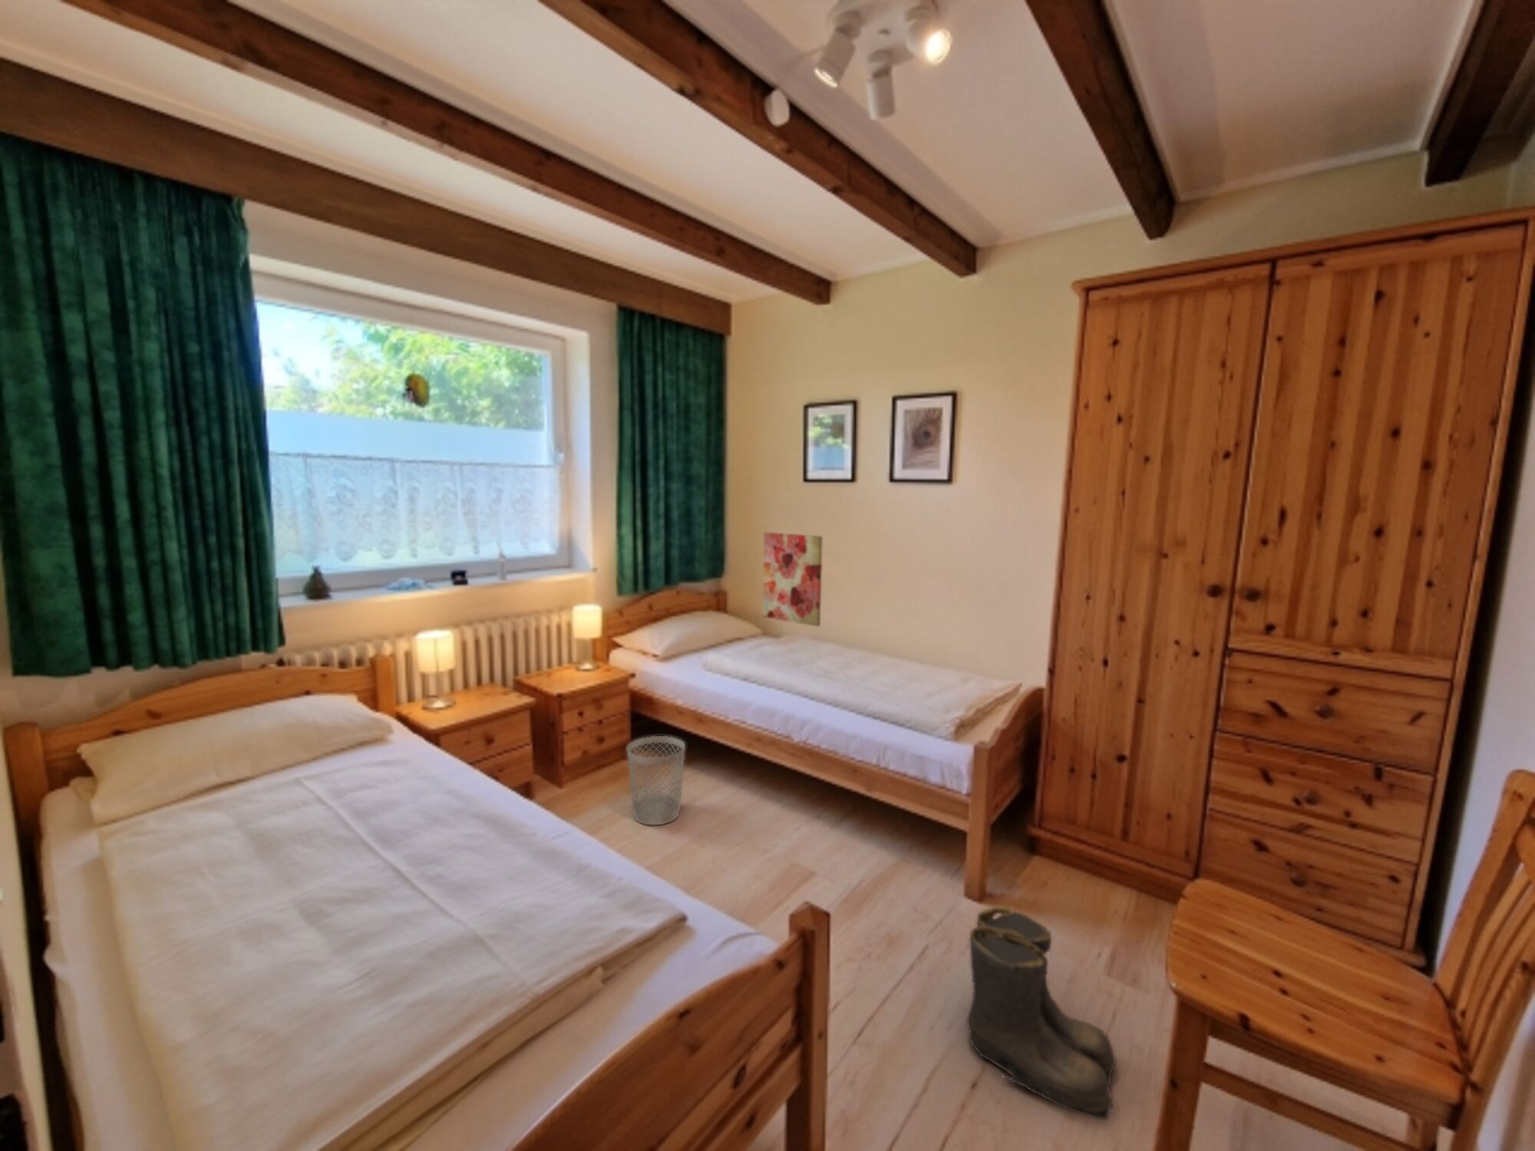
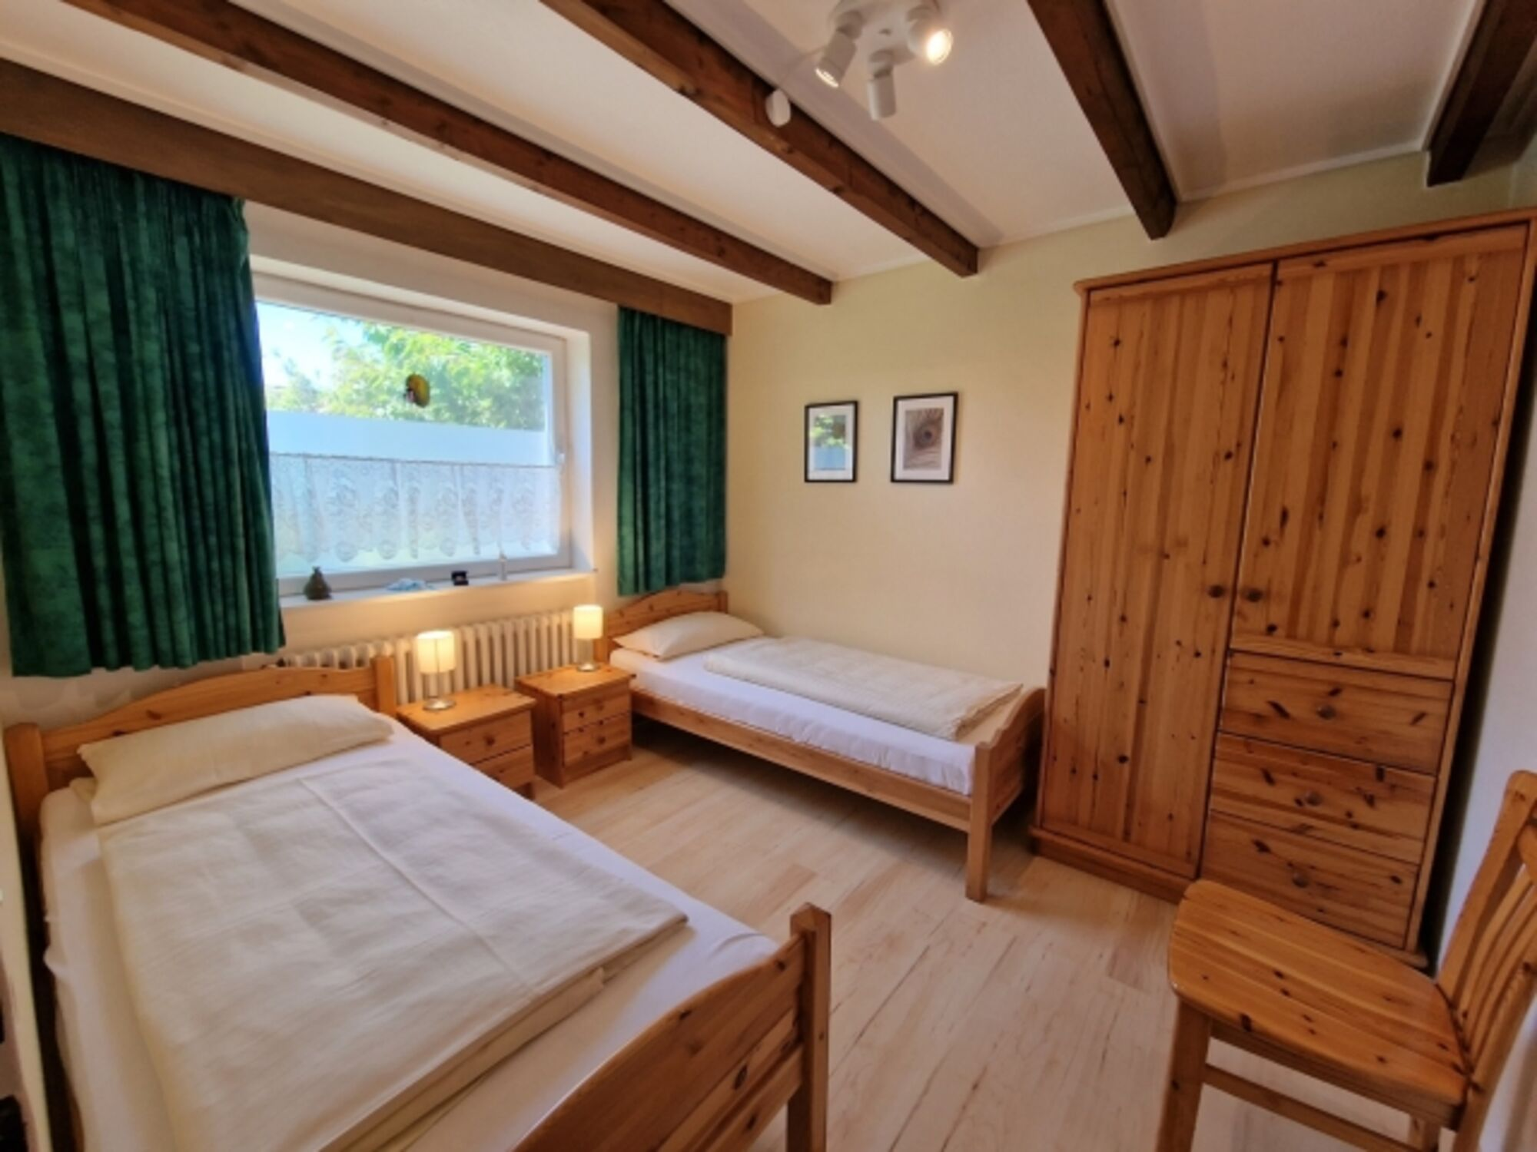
- wall art (792, 578)
- wastebasket (655, 780)
- boots (1042, 1001)
